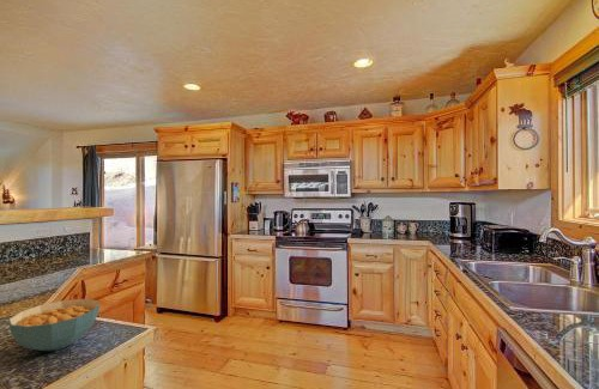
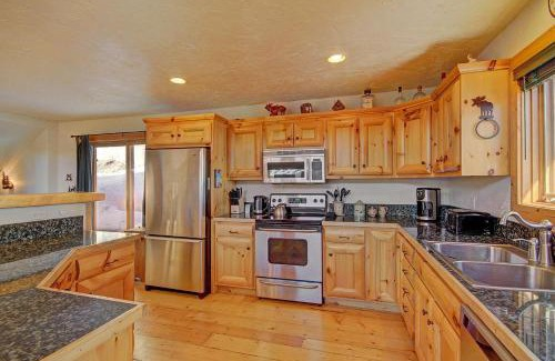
- cereal bowl (56, 328)
